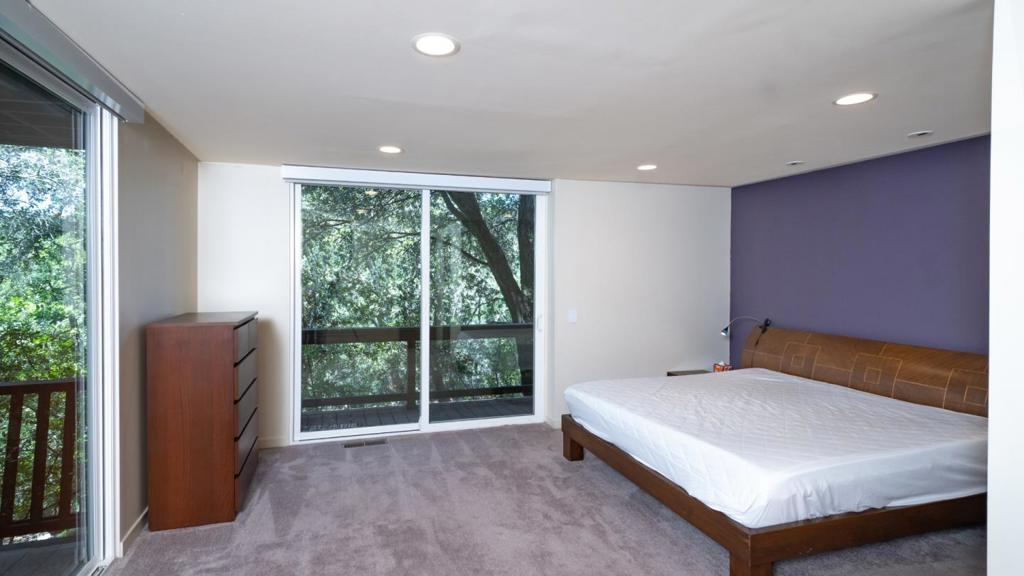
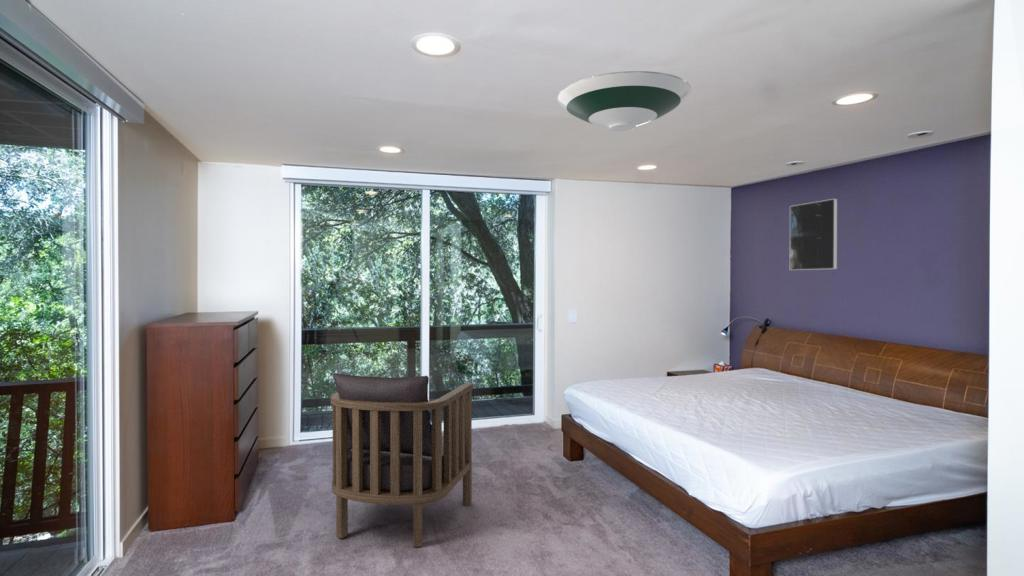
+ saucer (622, 112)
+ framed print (812, 236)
+ armchair (401, 442)
